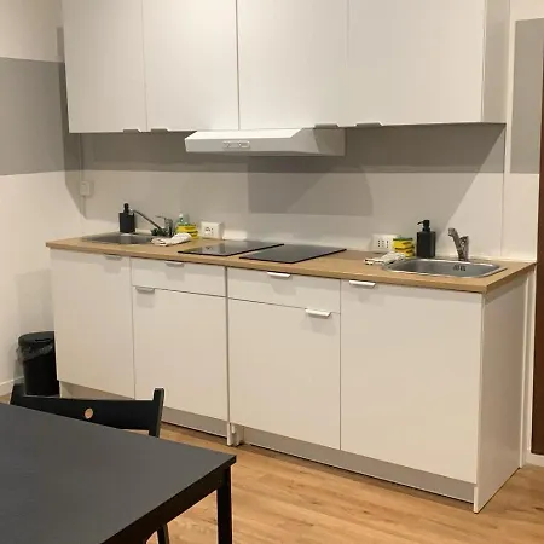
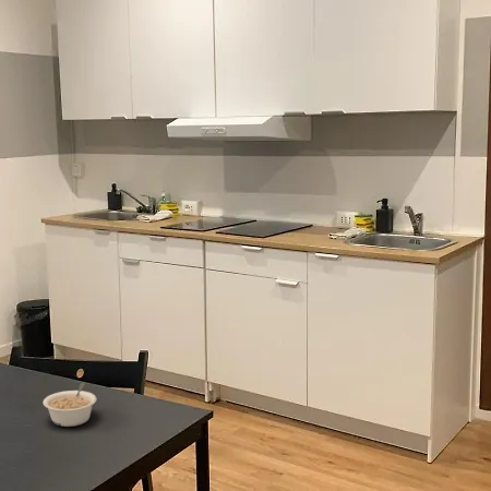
+ legume (69, 406)
